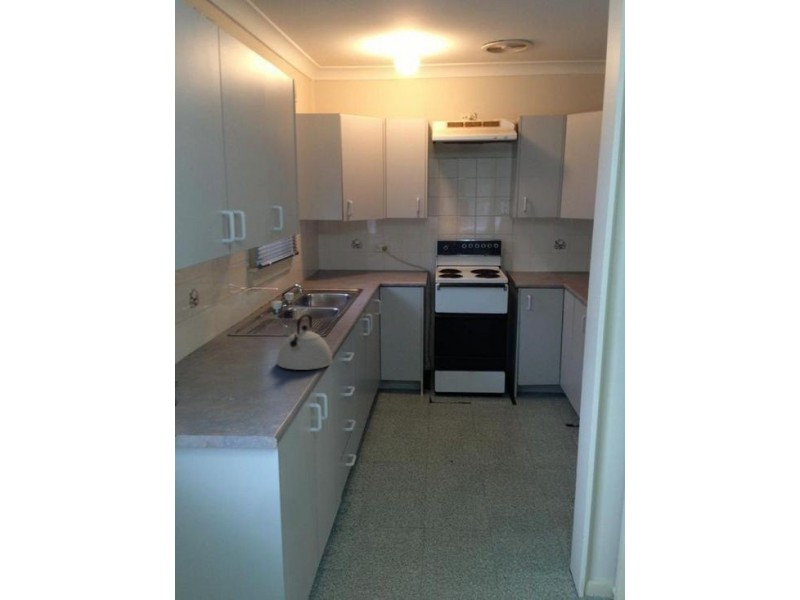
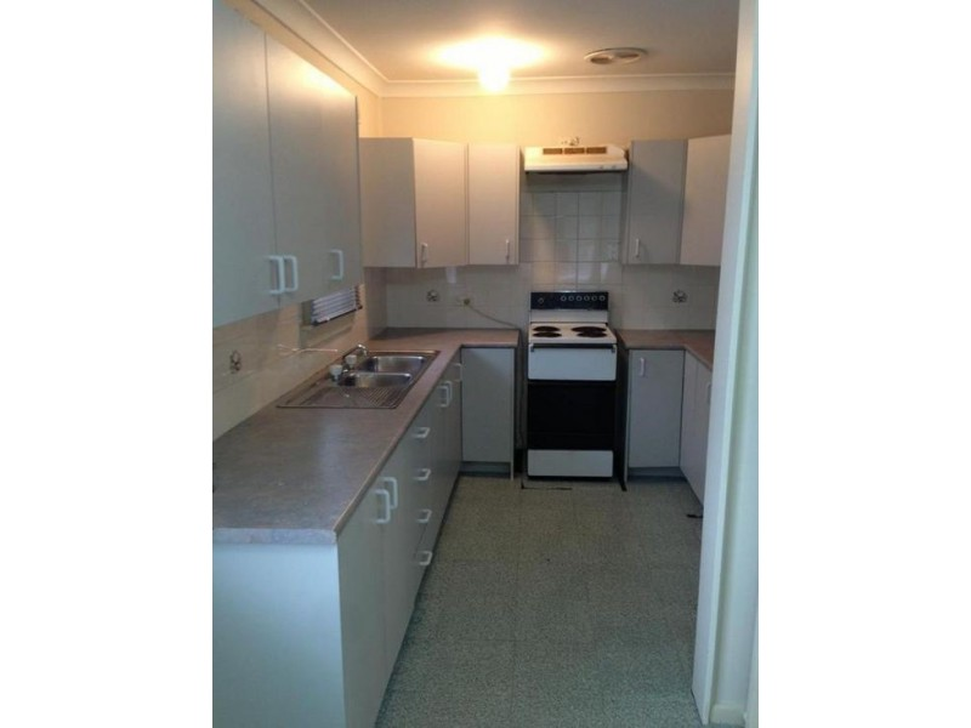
- kettle (304, 338)
